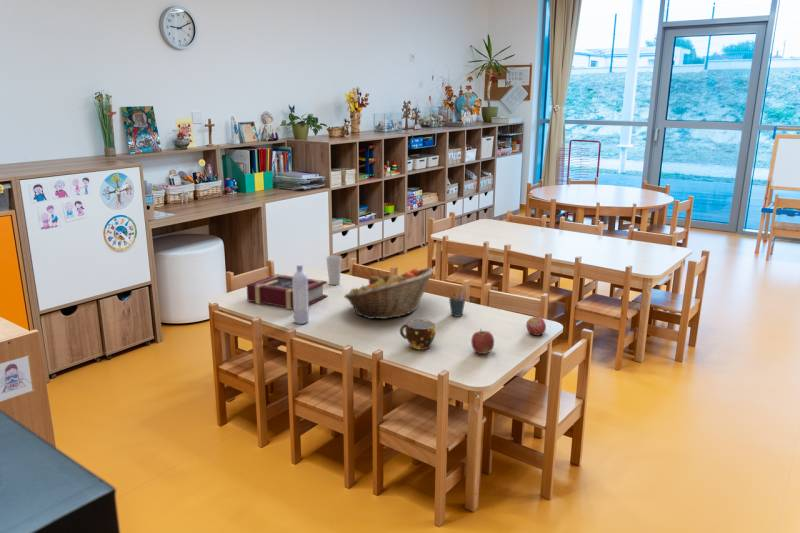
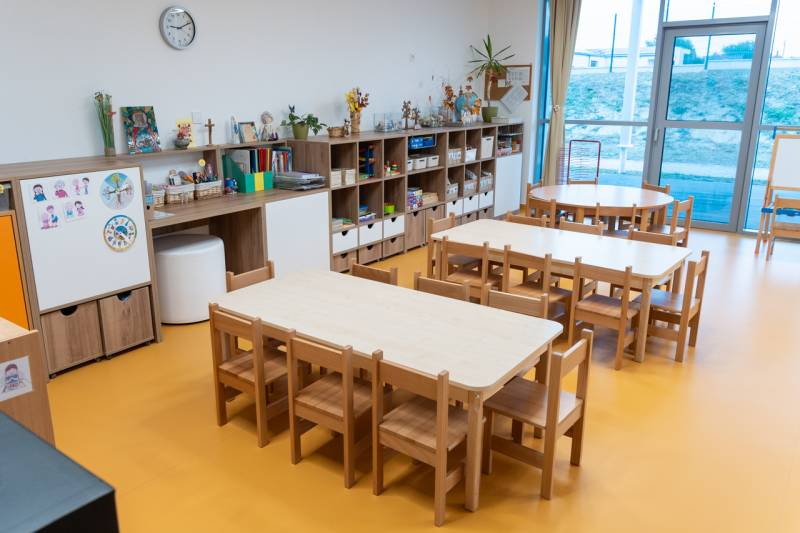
- apple (482, 341)
- cup (334, 270)
- fruit basket (390, 289)
- cup (418, 335)
- apple (535, 325)
- pen holder (456, 302)
- book (287, 290)
- bottle (300, 293)
